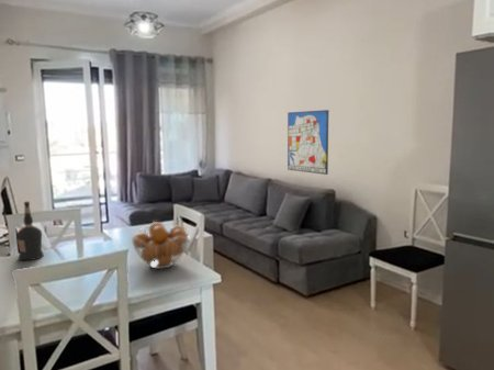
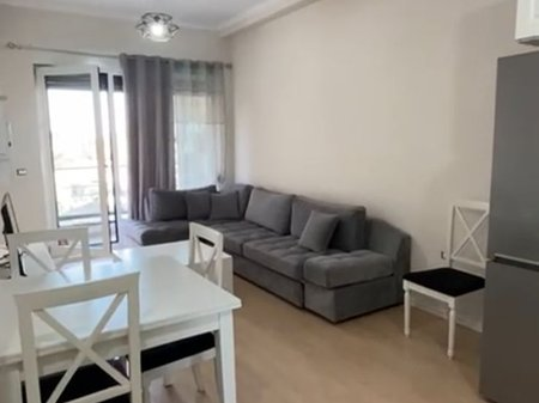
- fruit basket (160, 244)
- liquor bottle (29, 229)
- wall art (306, 142)
